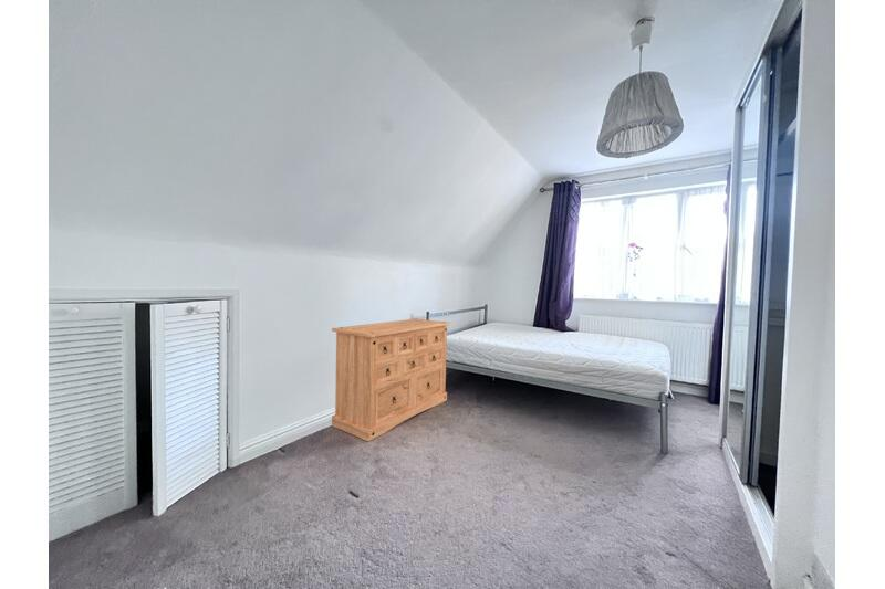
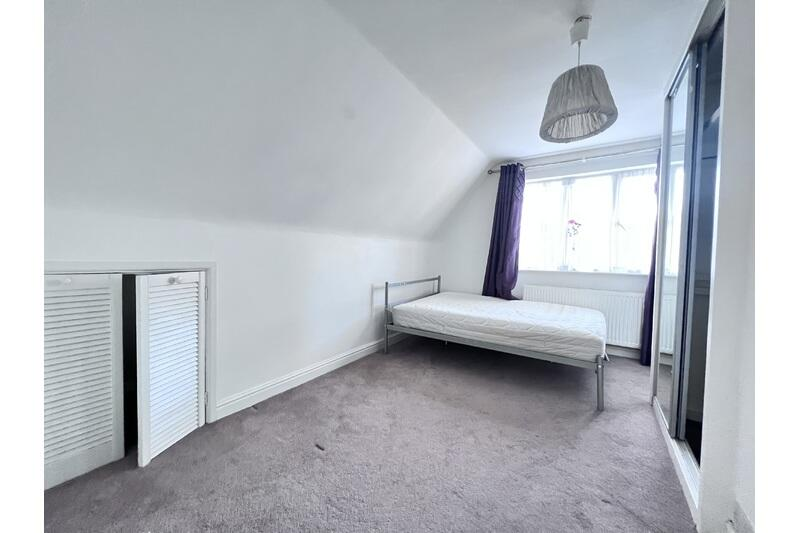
- dresser (396, 368)
